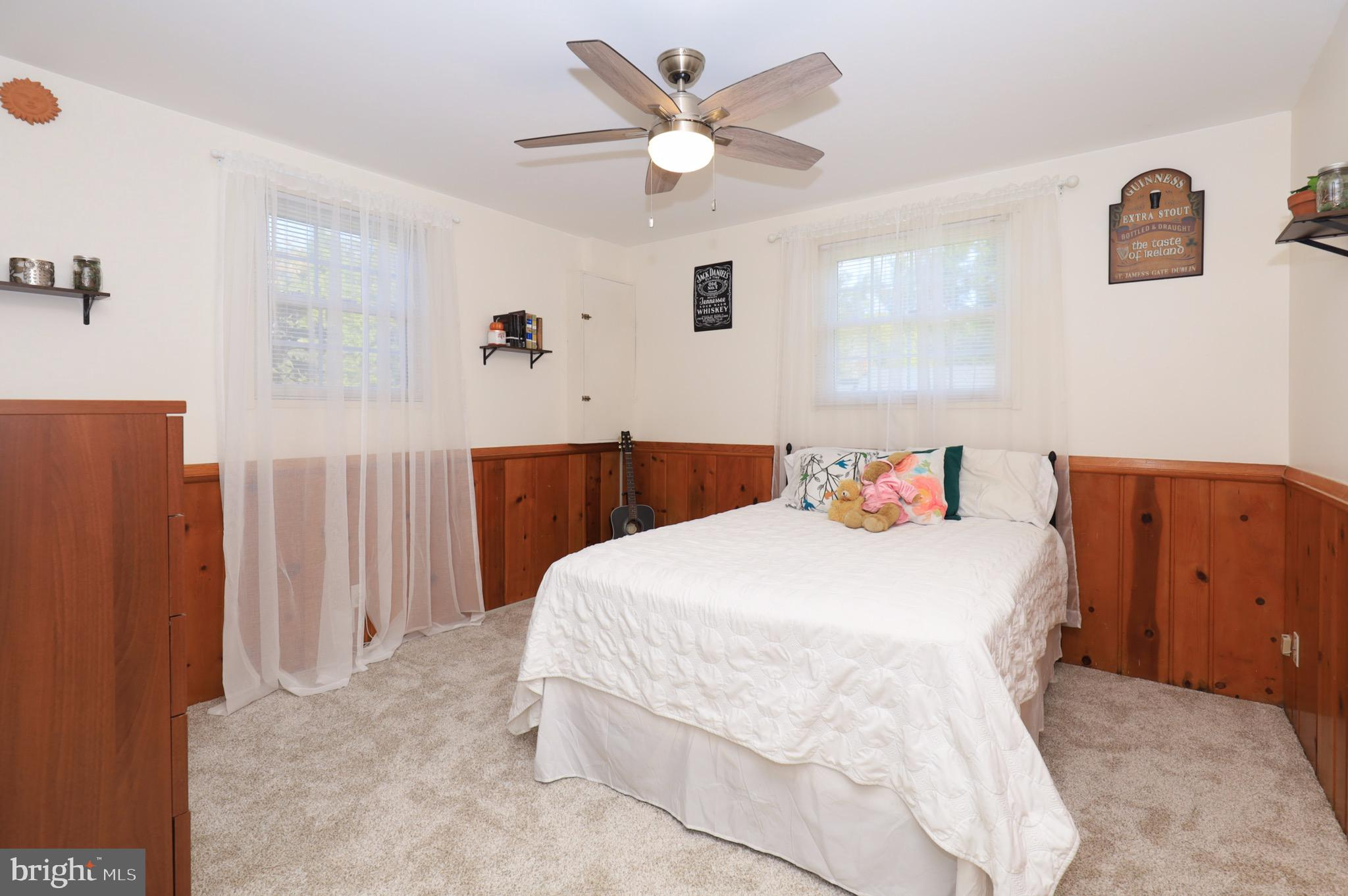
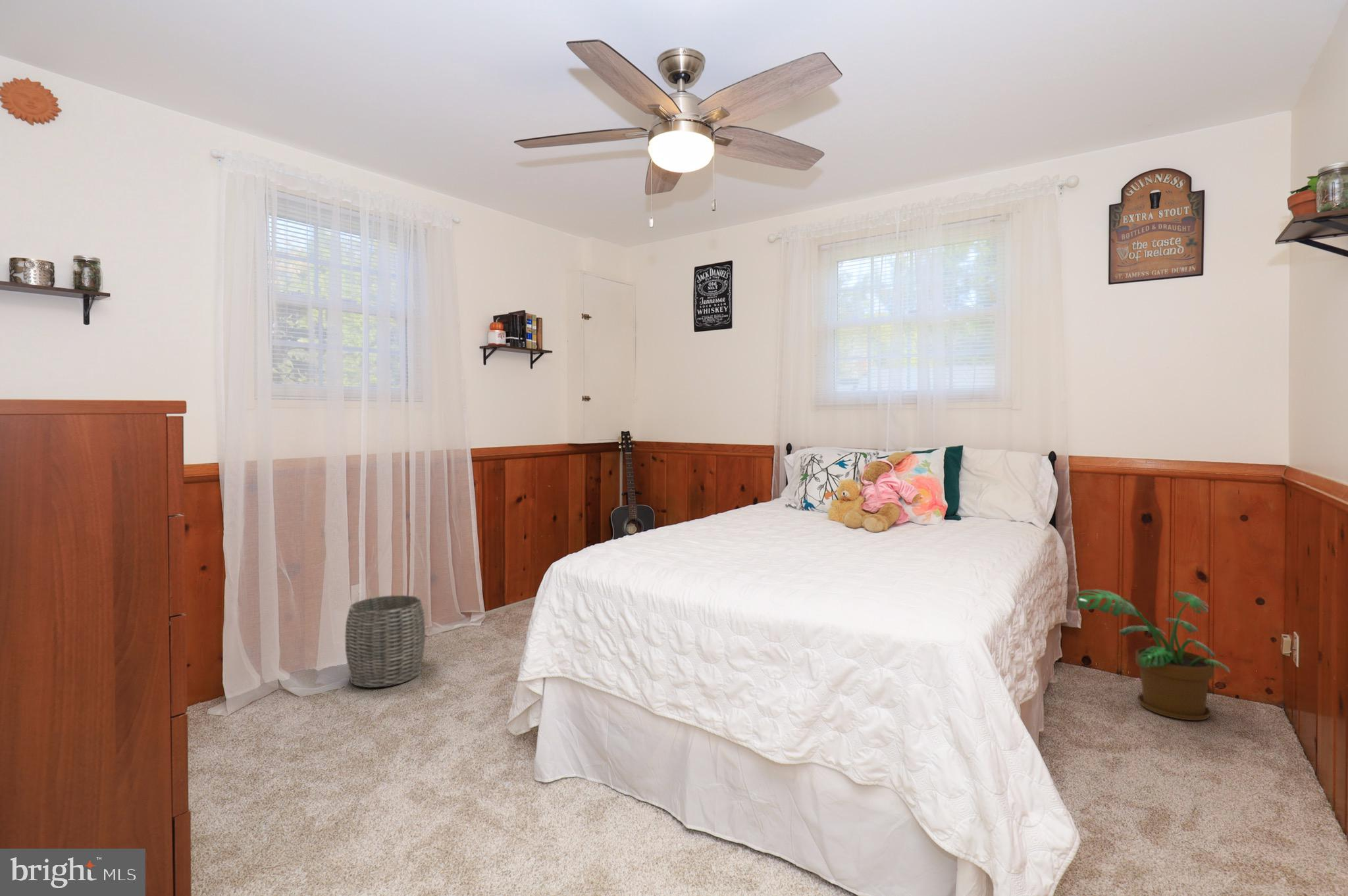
+ potted plant (1150, 647)
+ woven basket (386, 639)
